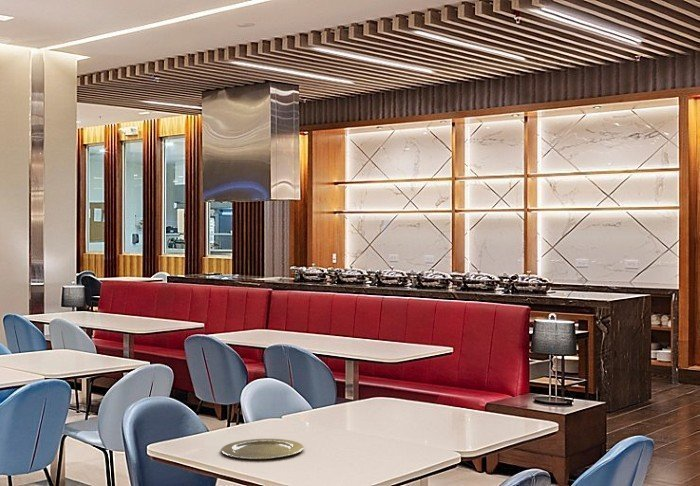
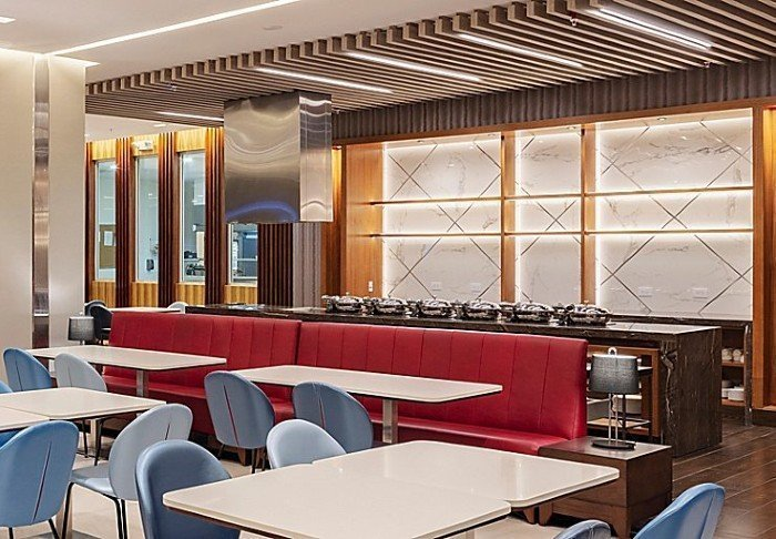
- plate (262, 448)
